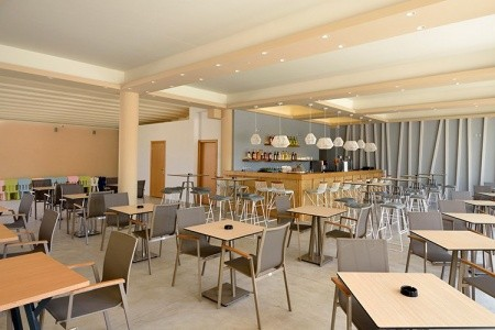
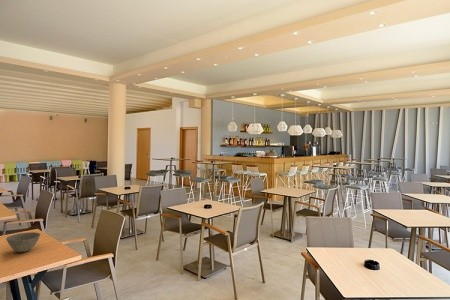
+ bowl (23, 243)
